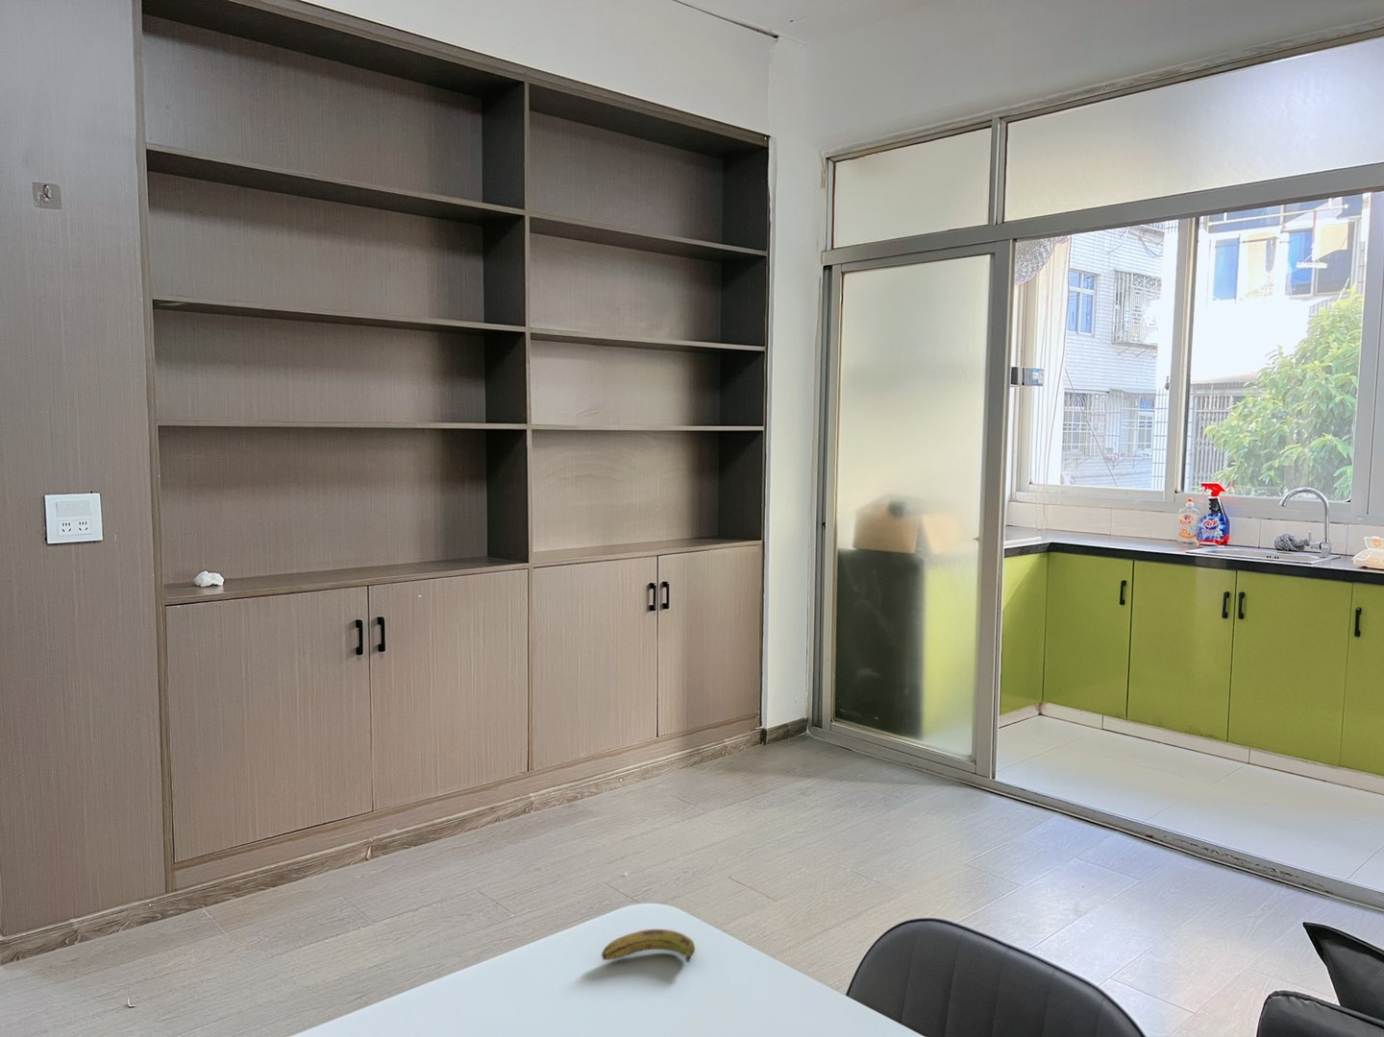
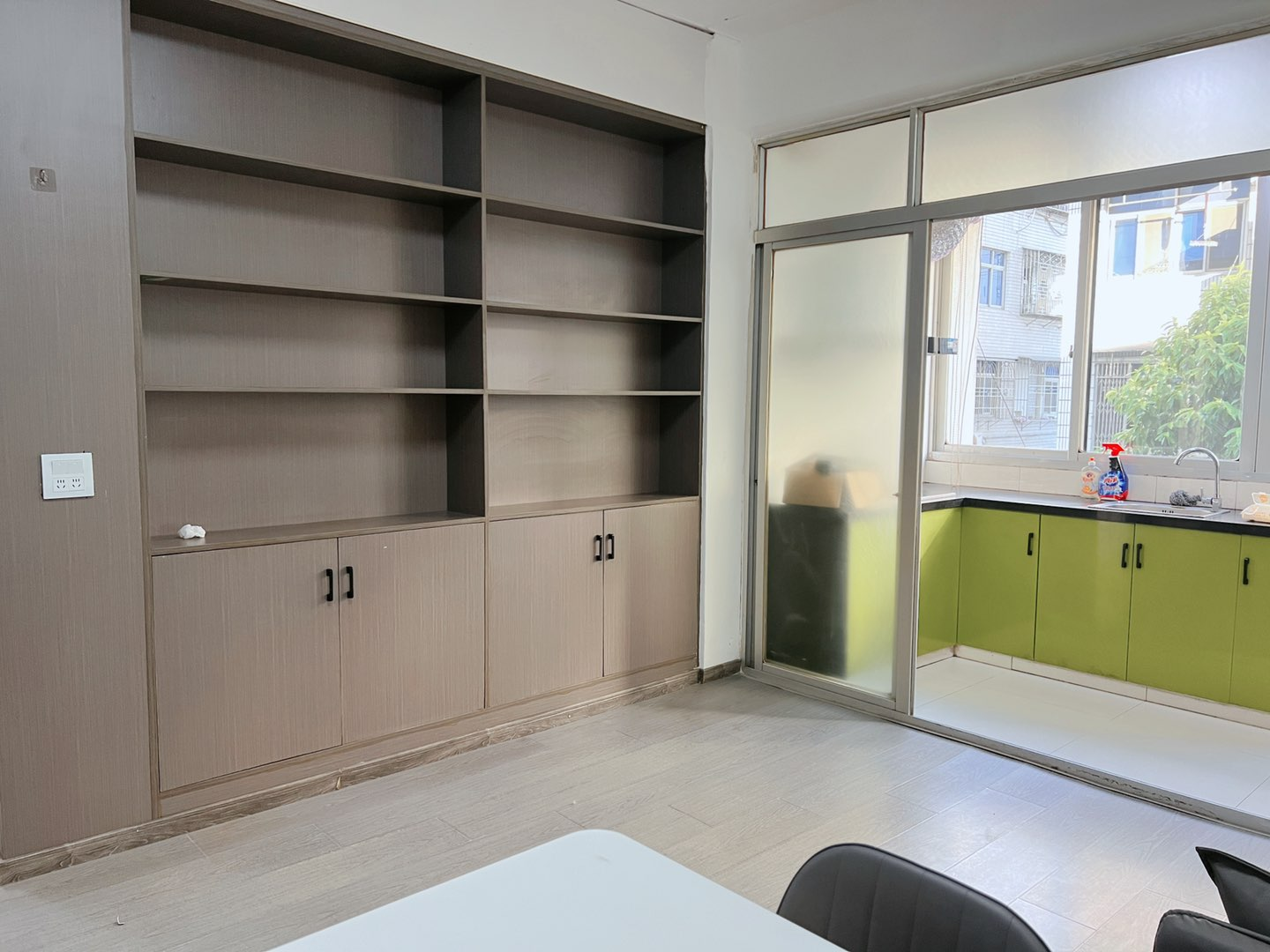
- banana (647, 949)
